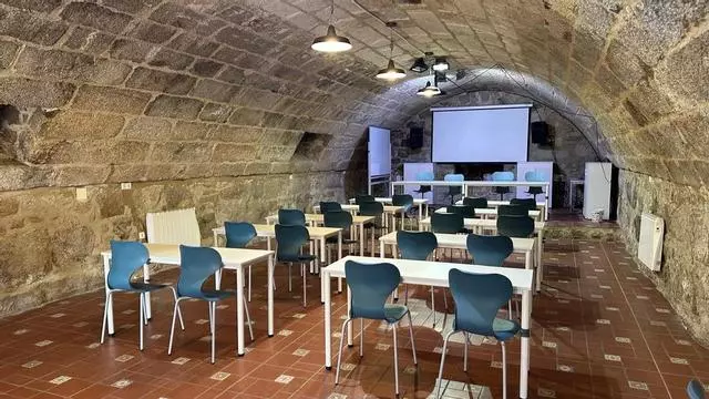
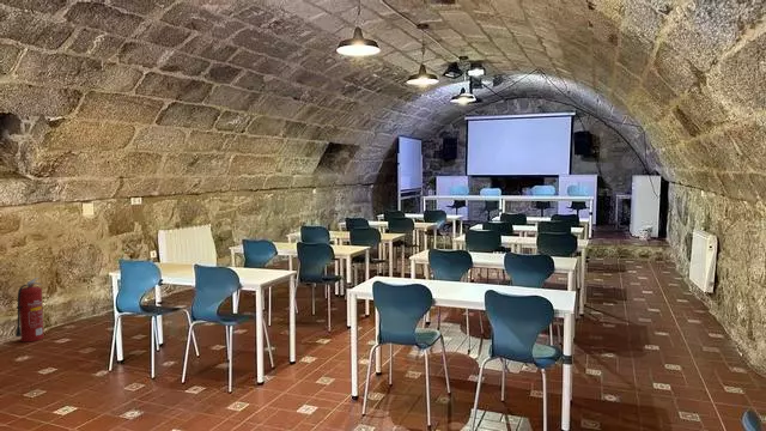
+ fire extinguisher (28, 309)
